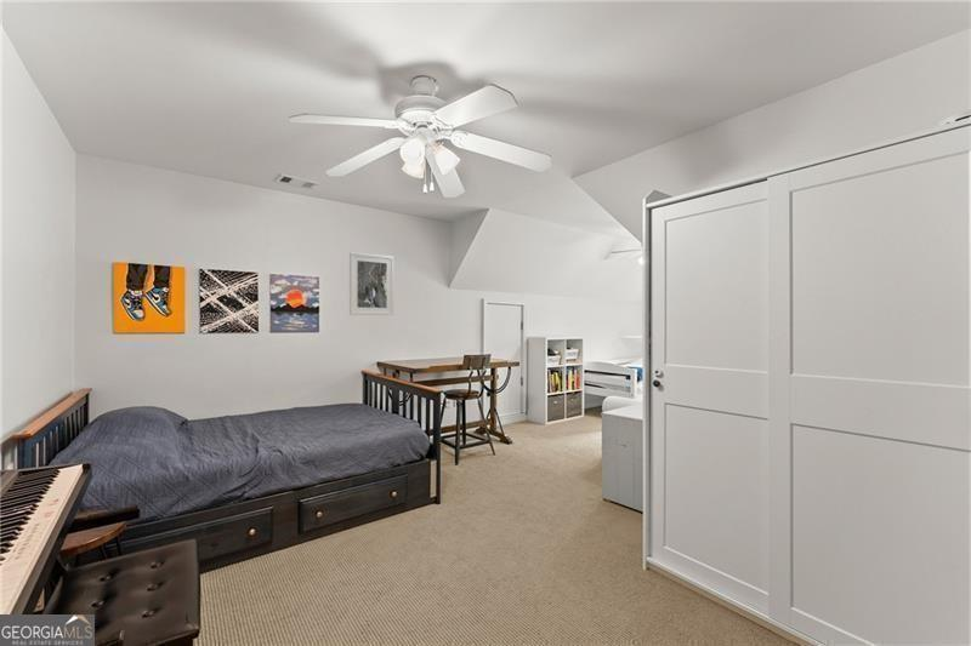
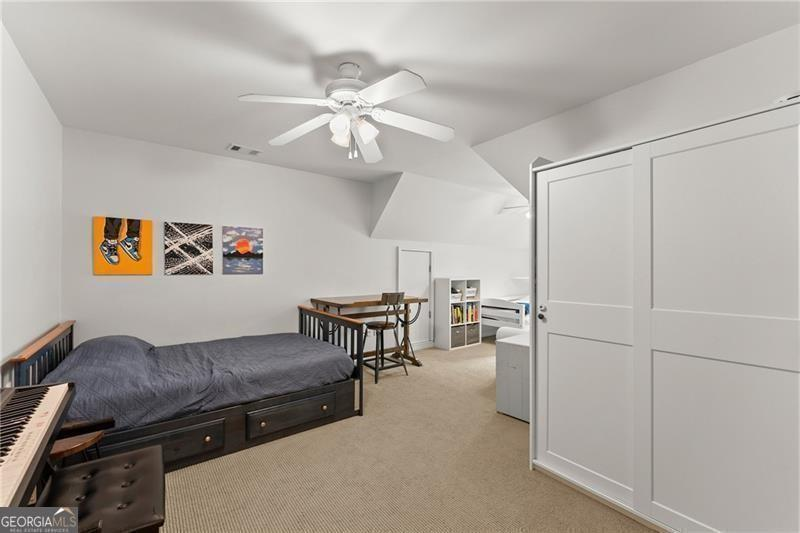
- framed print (371, 285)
